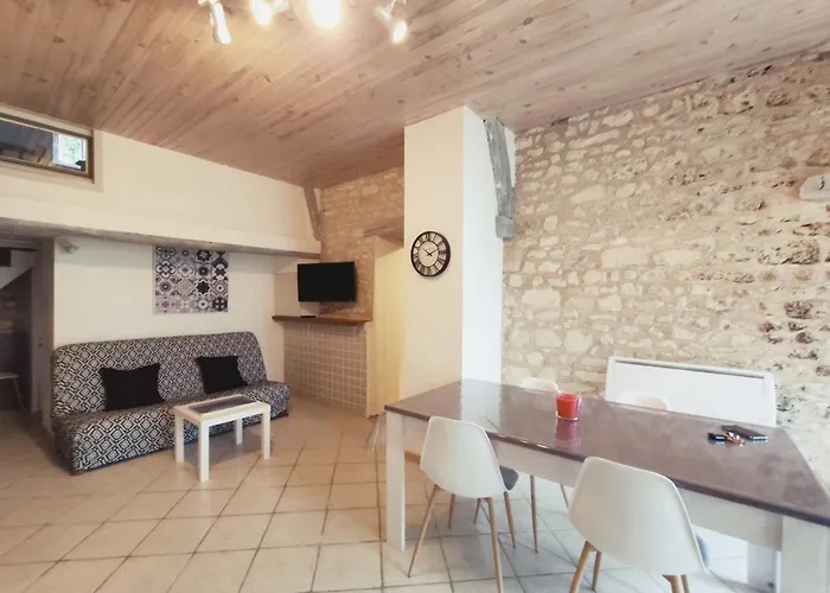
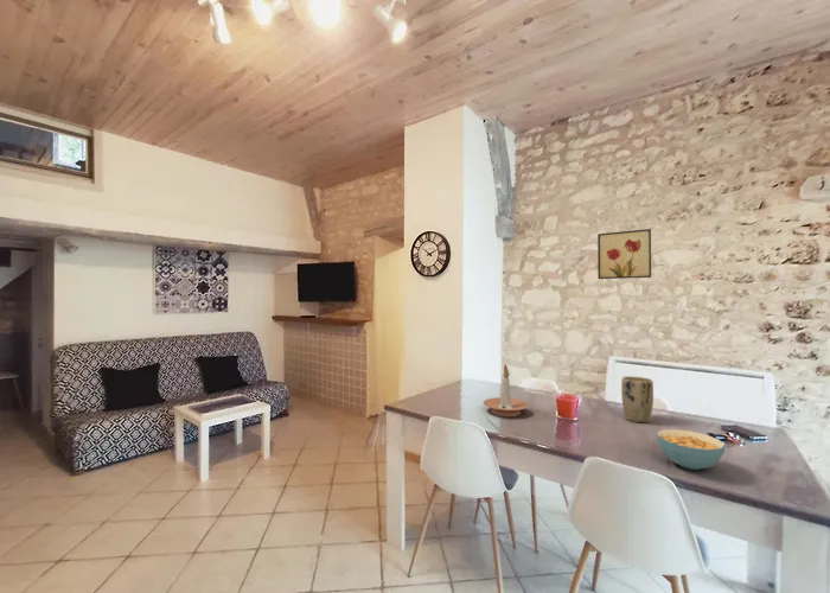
+ plant pot (637, 398)
+ cereal bowl (689, 452)
+ wall art (624, 255)
+ candle holder (505, 388)
